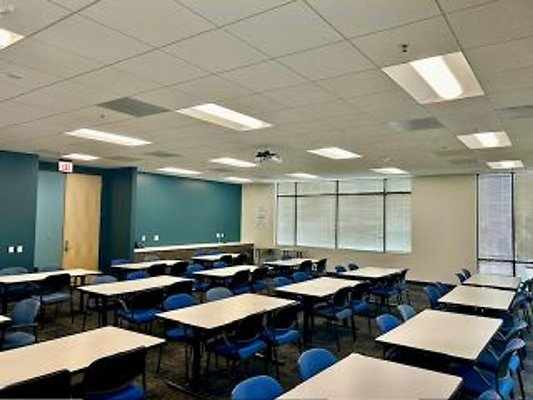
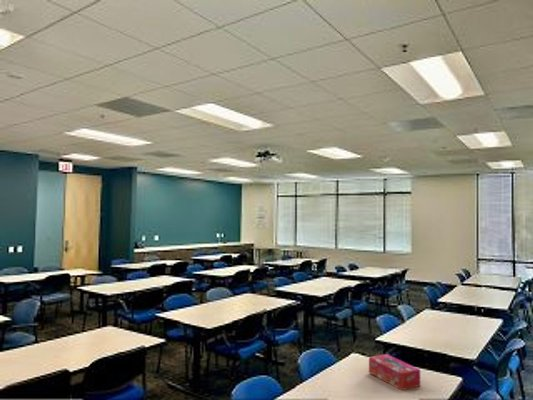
+ tissue box (393, 371)
